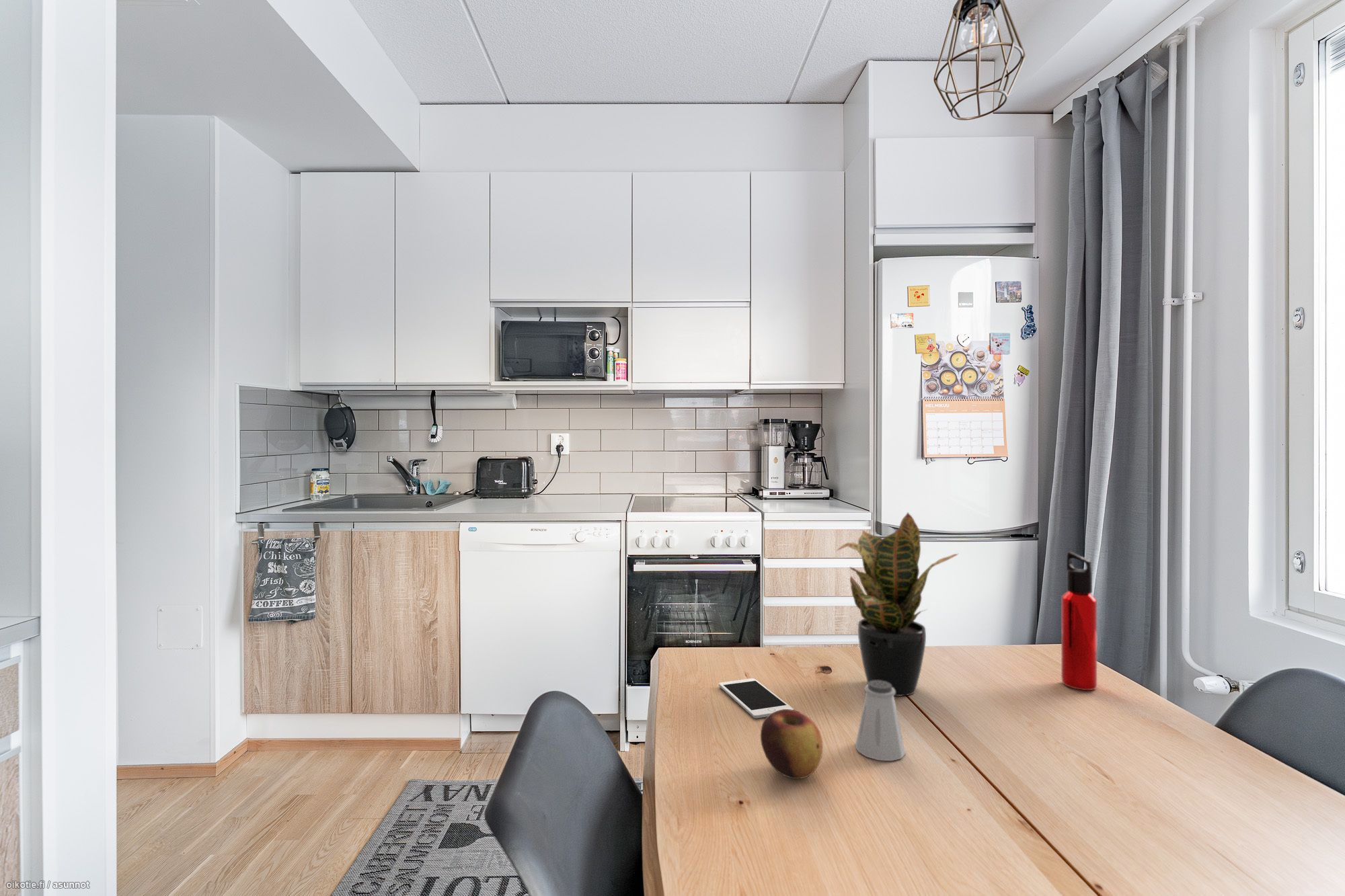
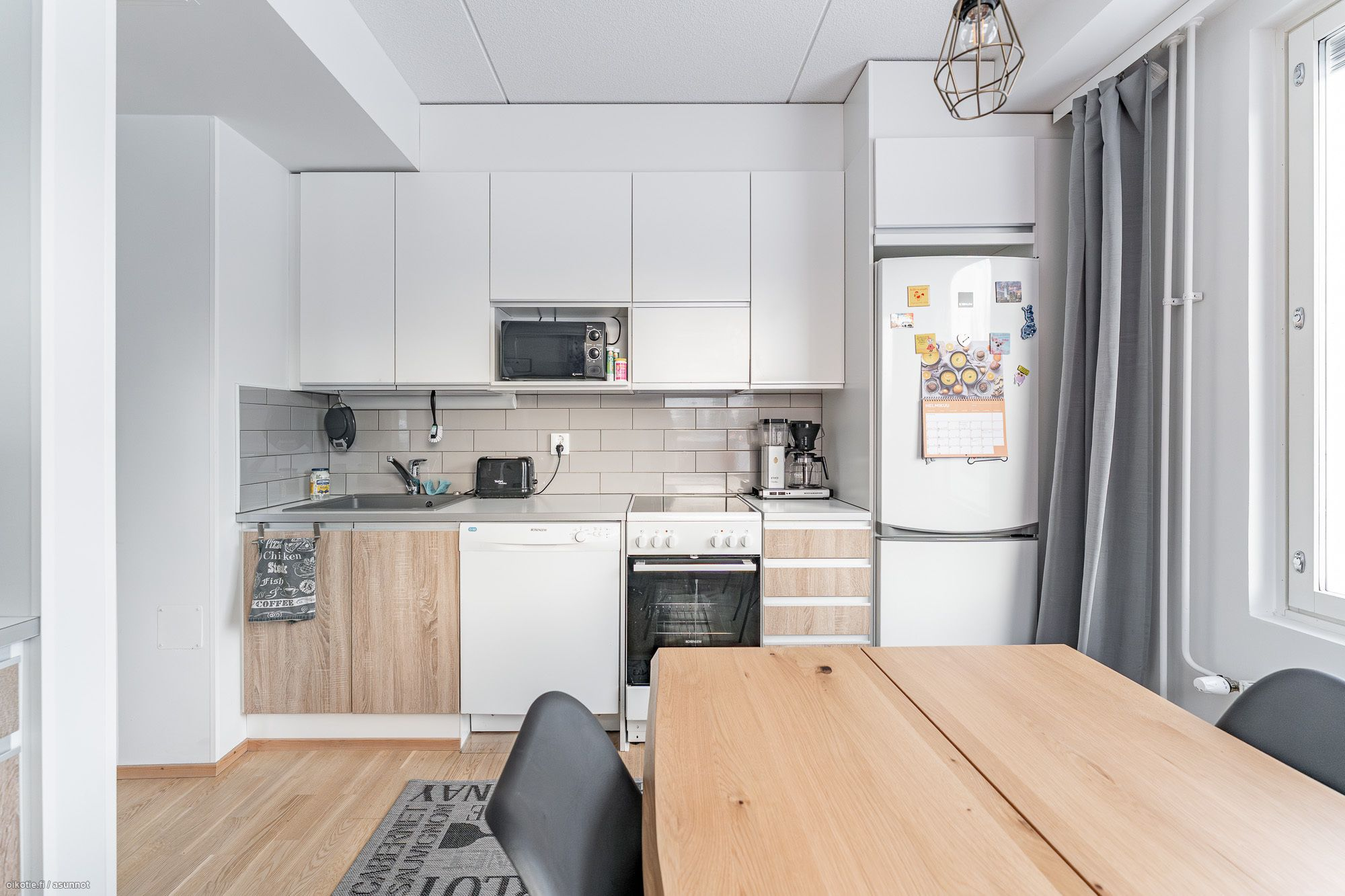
- potted plant (886, 596)
- water bottle (1079, 618)
- apple (791, 744)
- cell phone (754, 696)
- saltshaker (880, 717)
